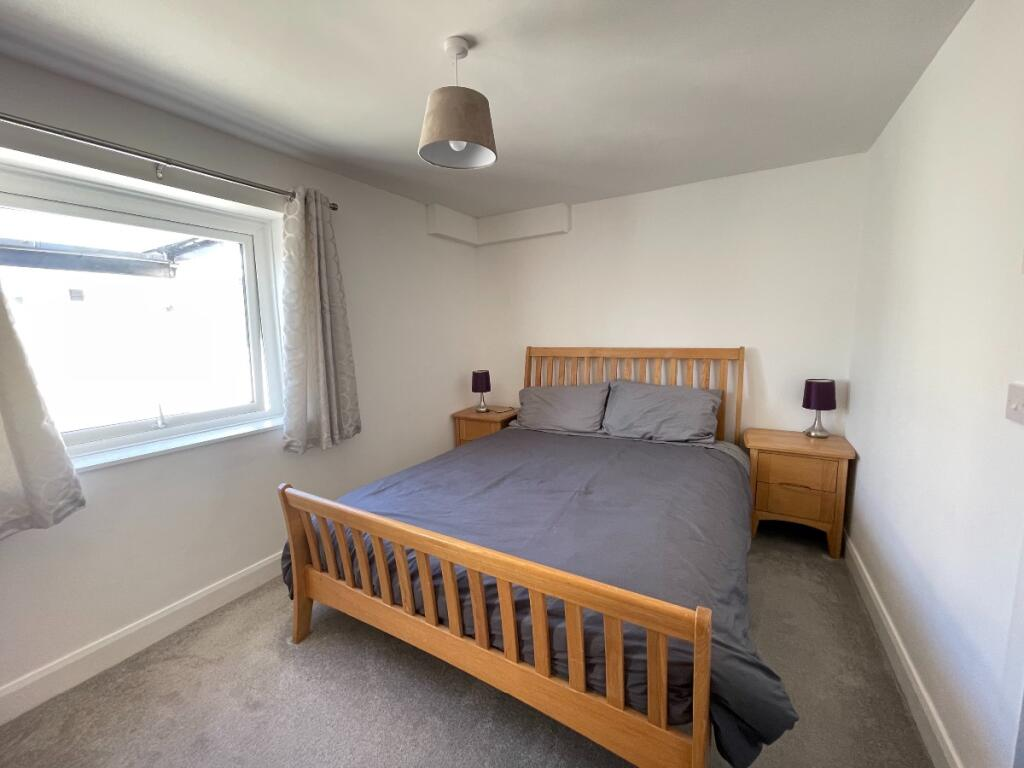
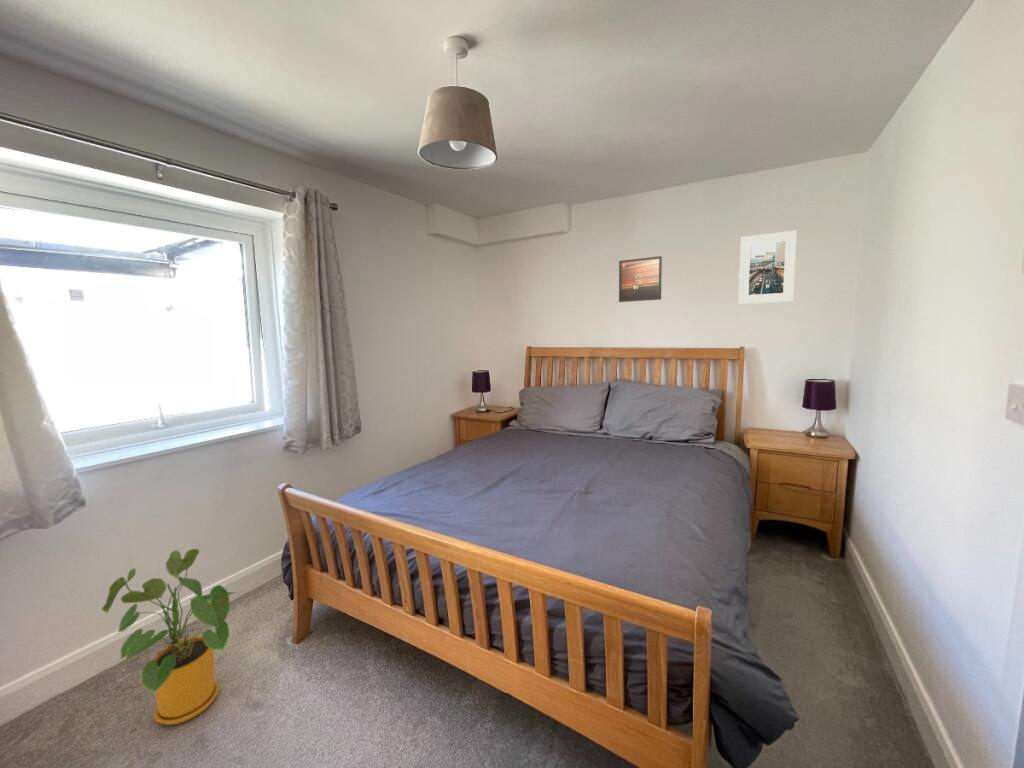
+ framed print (766, 268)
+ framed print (639, 279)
+ house plant (173, 641)
